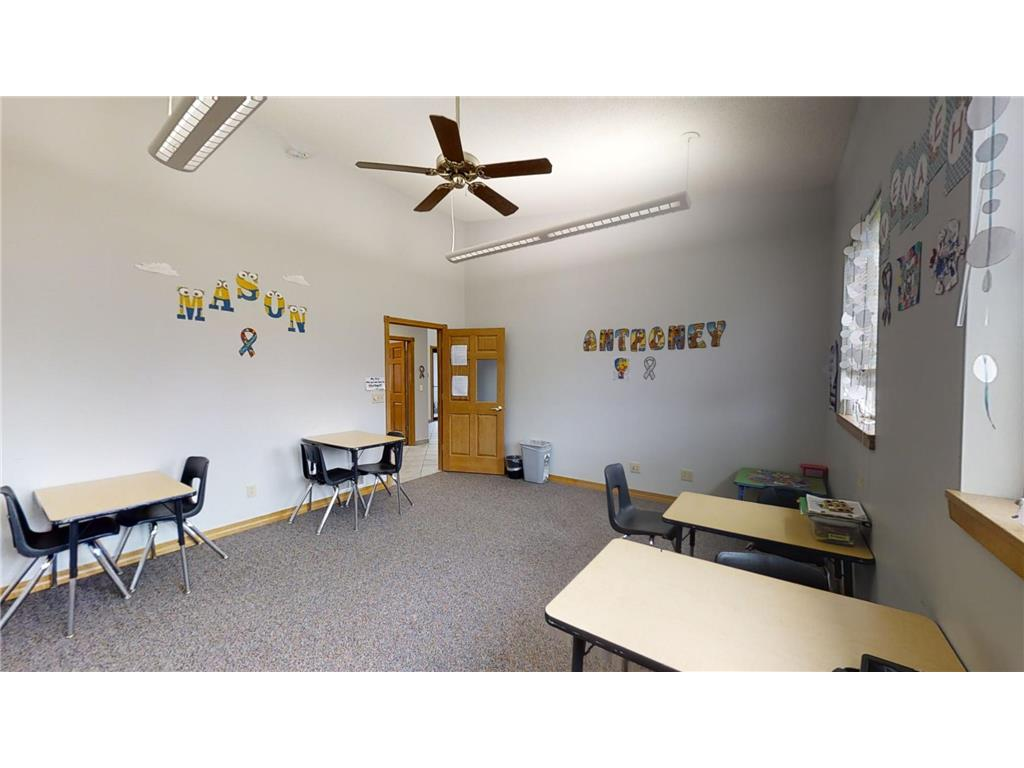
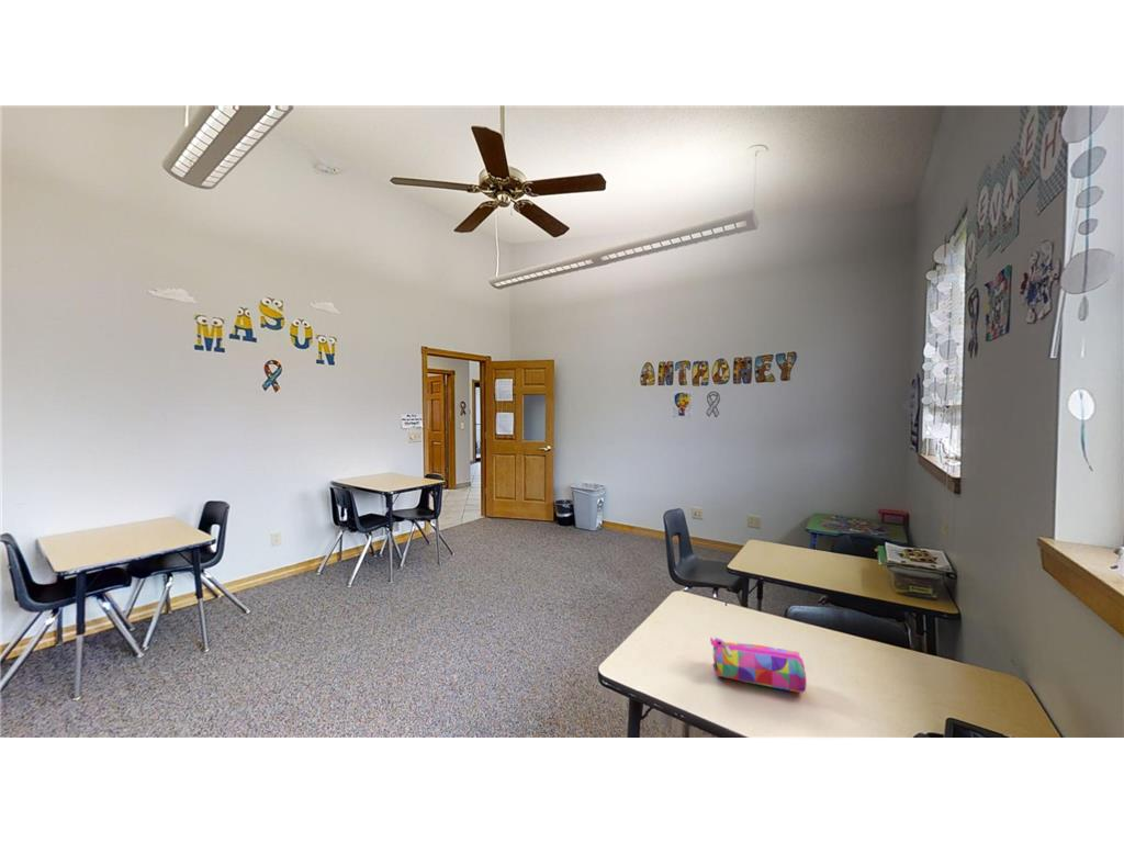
+ pencil case (755, 663)
